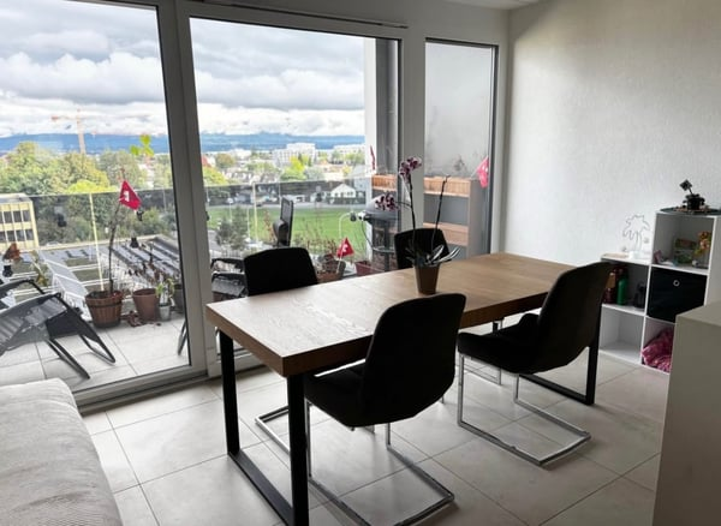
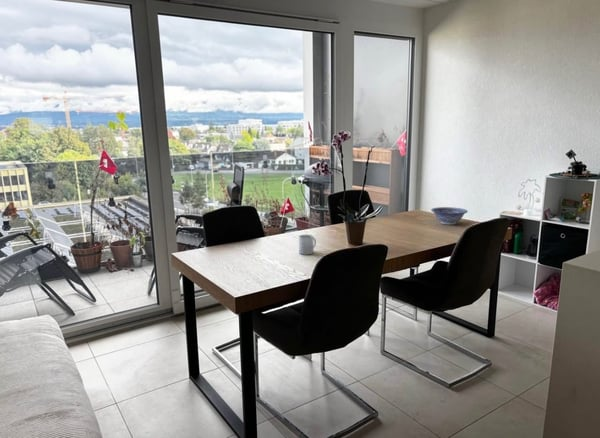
+ mug (308, 243)
+ decorative bowl (448, 216)
